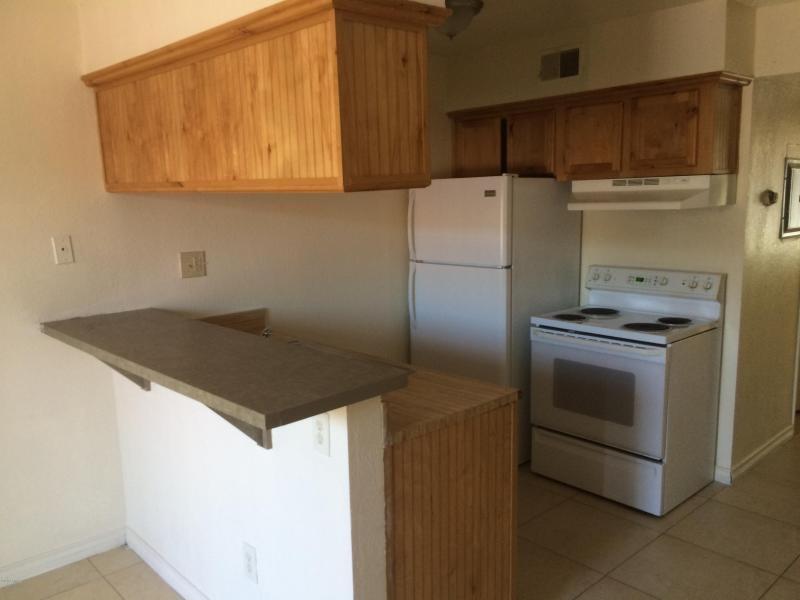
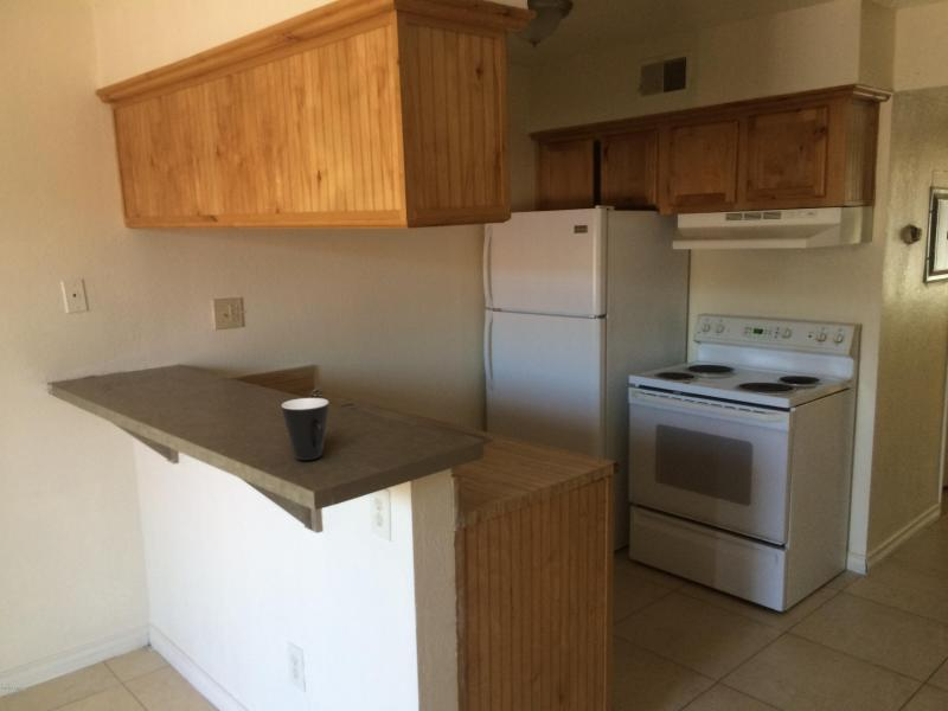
+ mug (309, 431)
